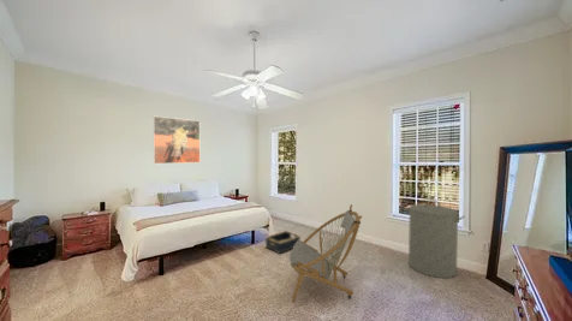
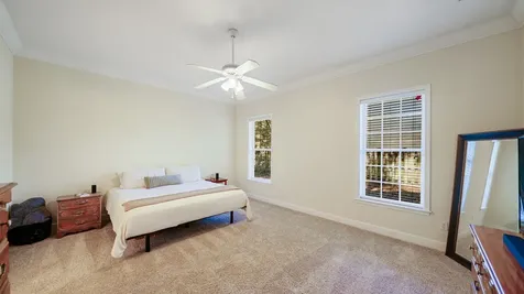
- laundry hamper (431, 233)
- basket (282, 240)
- armchair (323, 246)
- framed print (178, 141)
